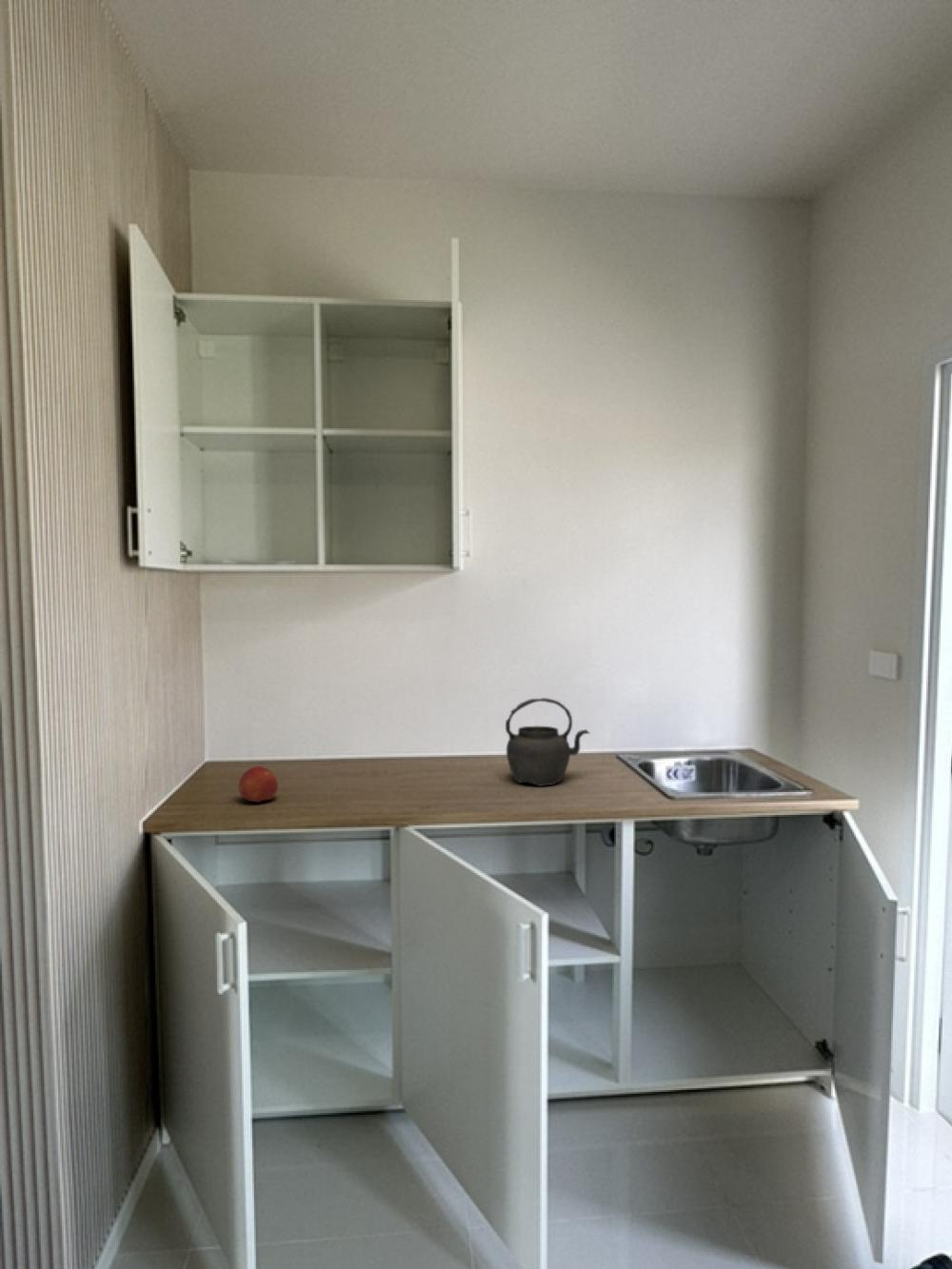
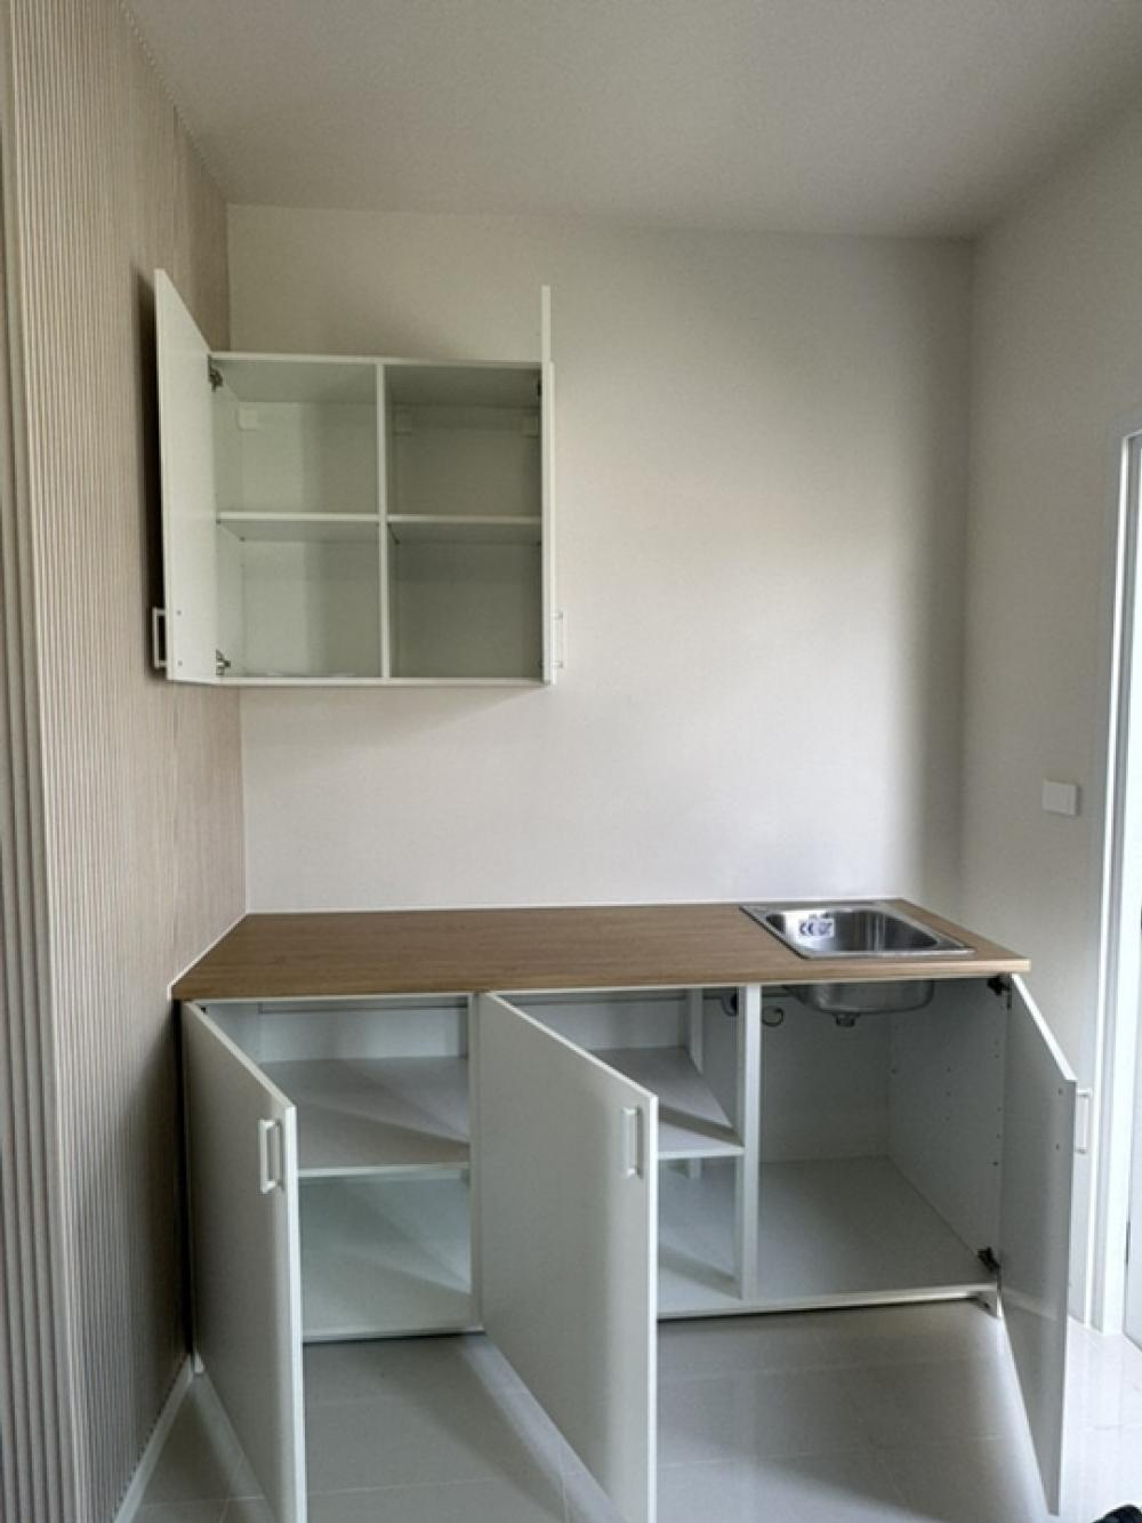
- fruit (258, 783)
- kettle (546, 739)
